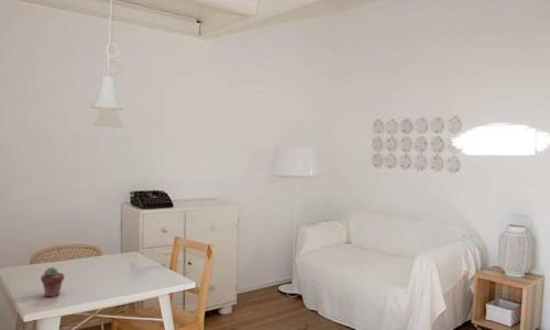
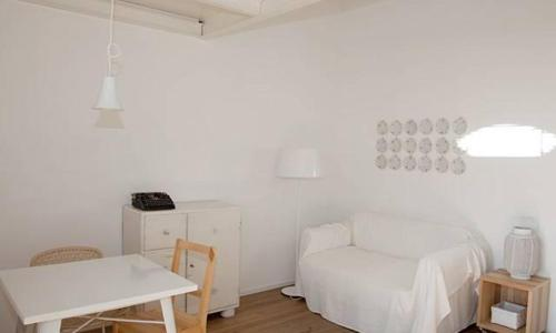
- potted succulent (52, 280)
